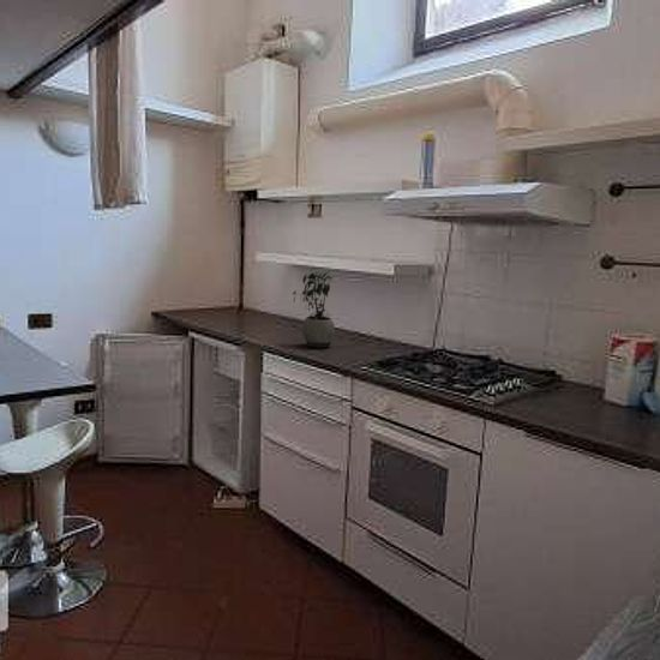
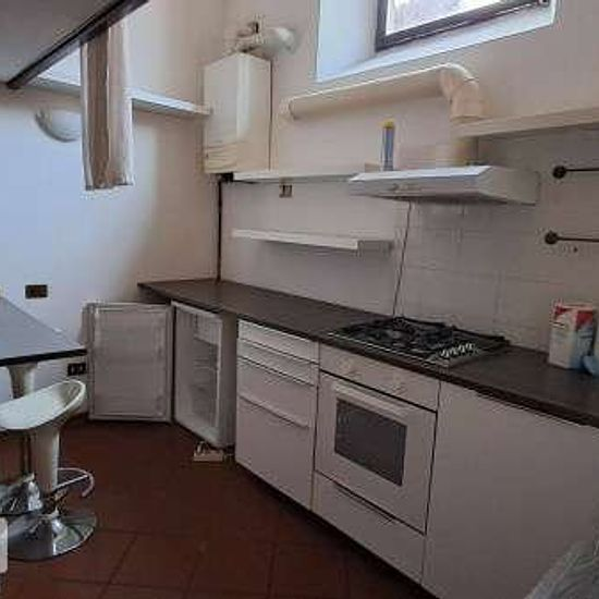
- potted plant (312, 307)
